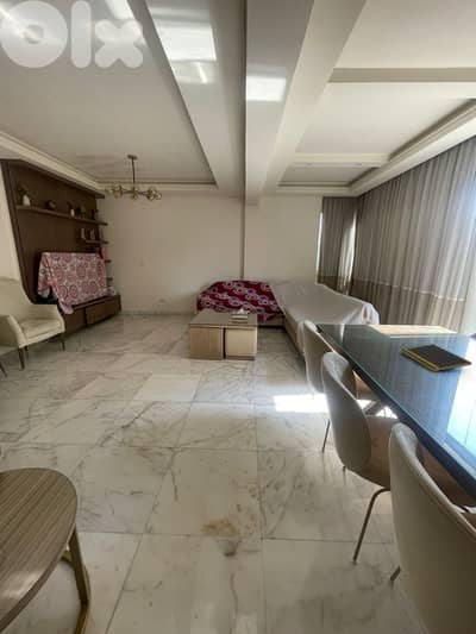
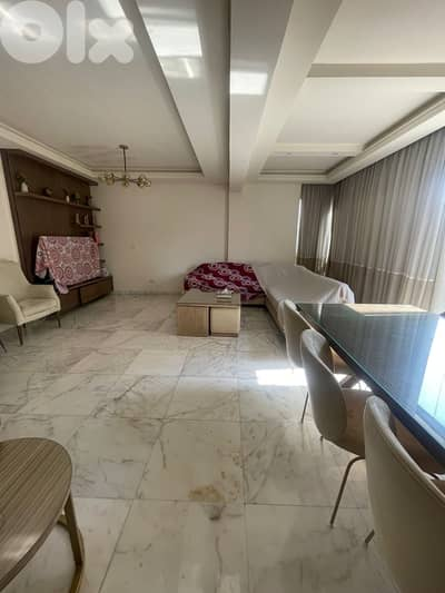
- notepad (433, 356)
